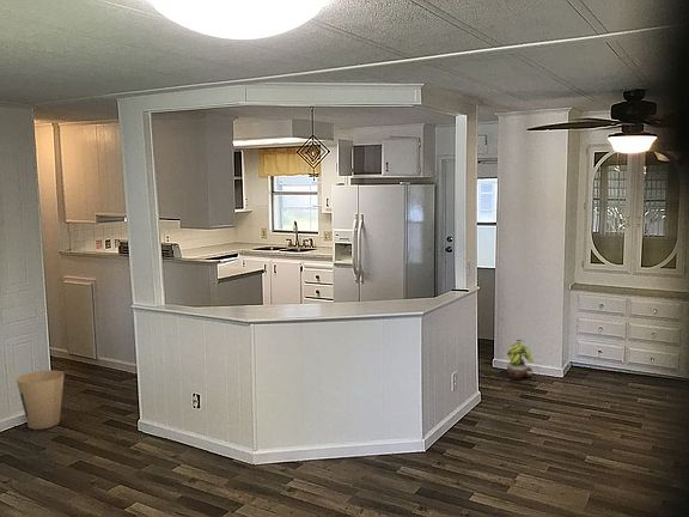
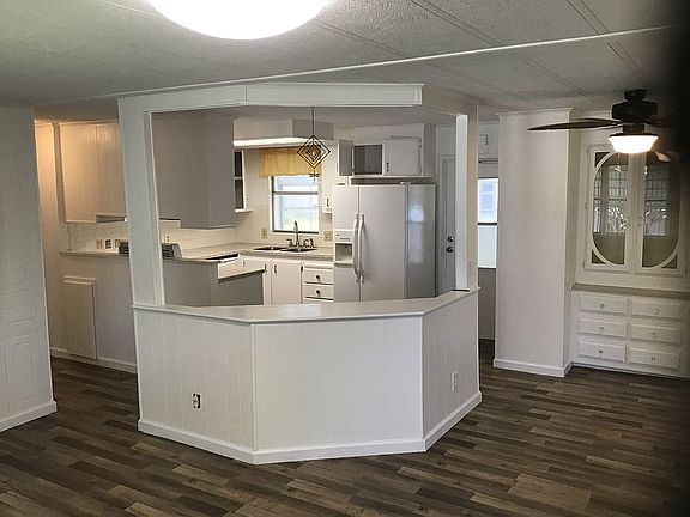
- potted plant (519, 359)
- trash can (42, 400)
